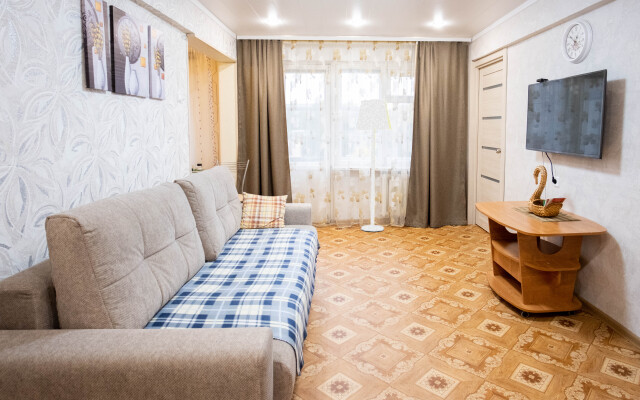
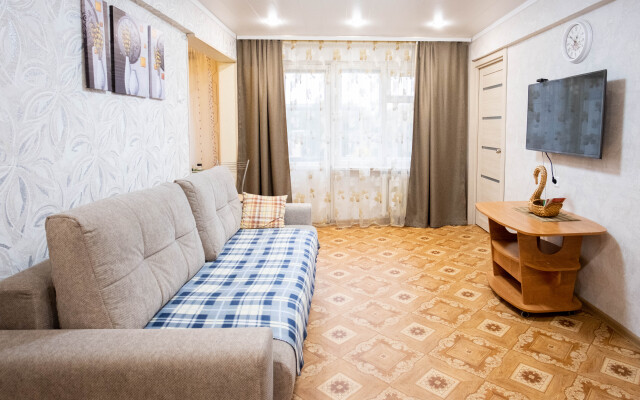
- lamp (373, 166)
